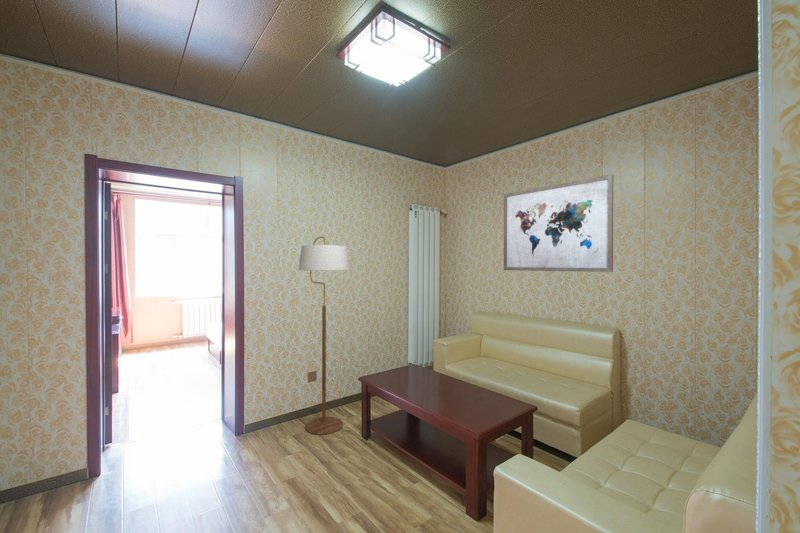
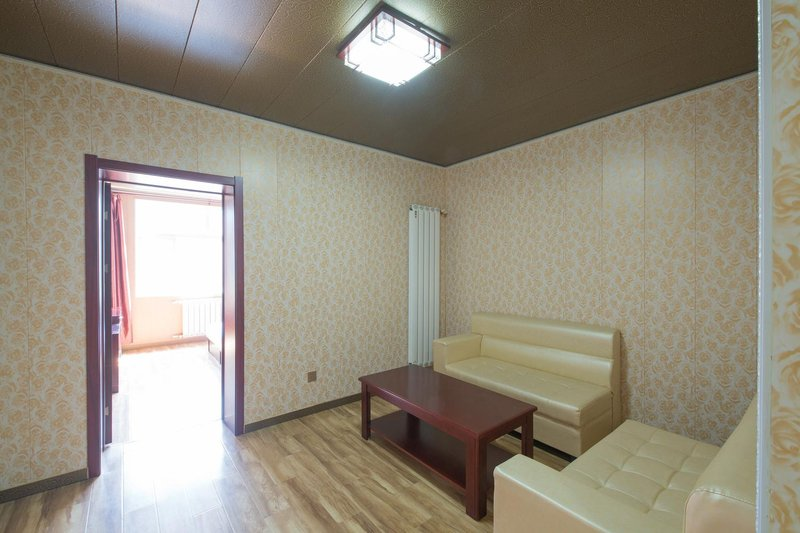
- wall art (551, 228)
- floor lamp (322, 330)
